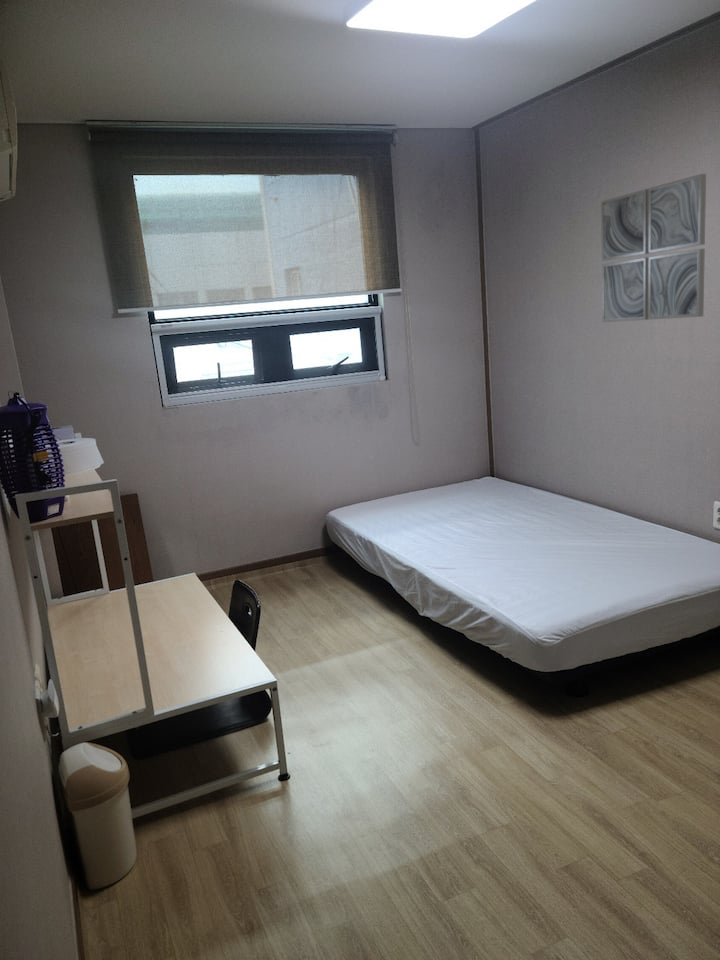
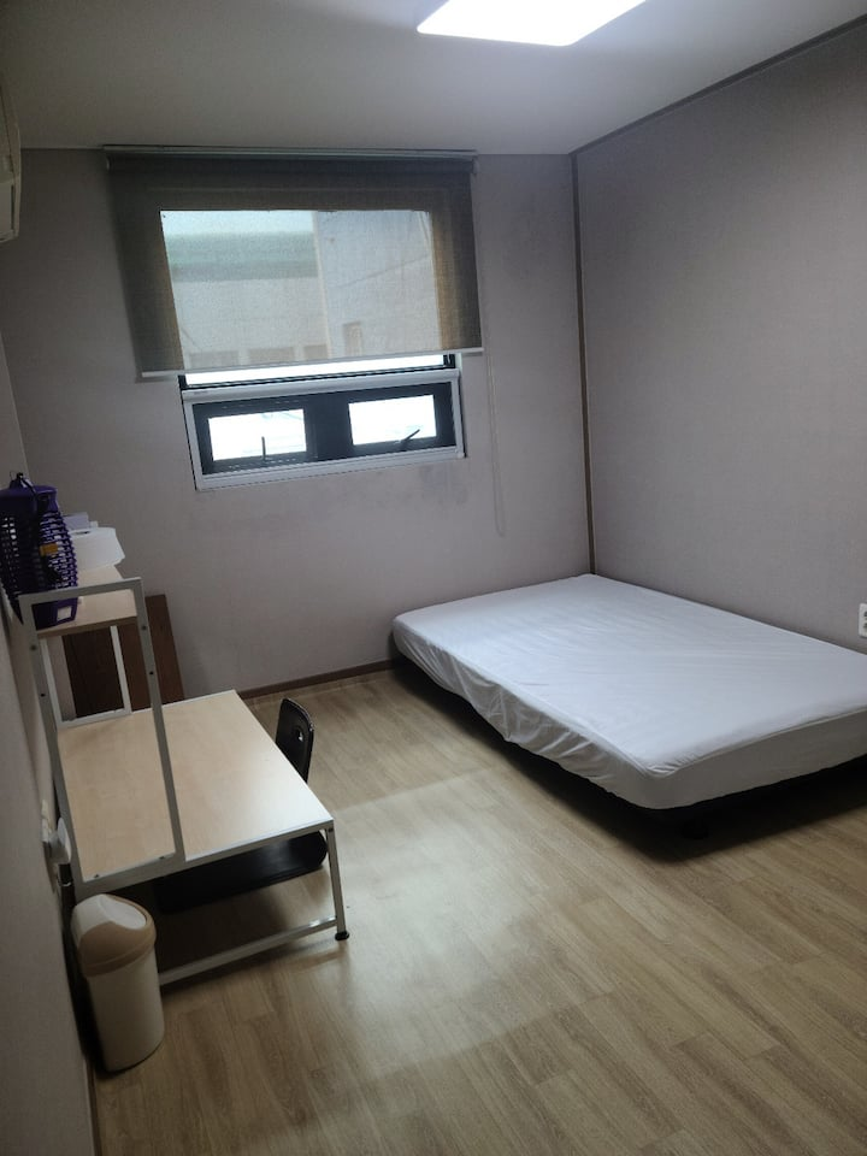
- wall art (649, 253)
